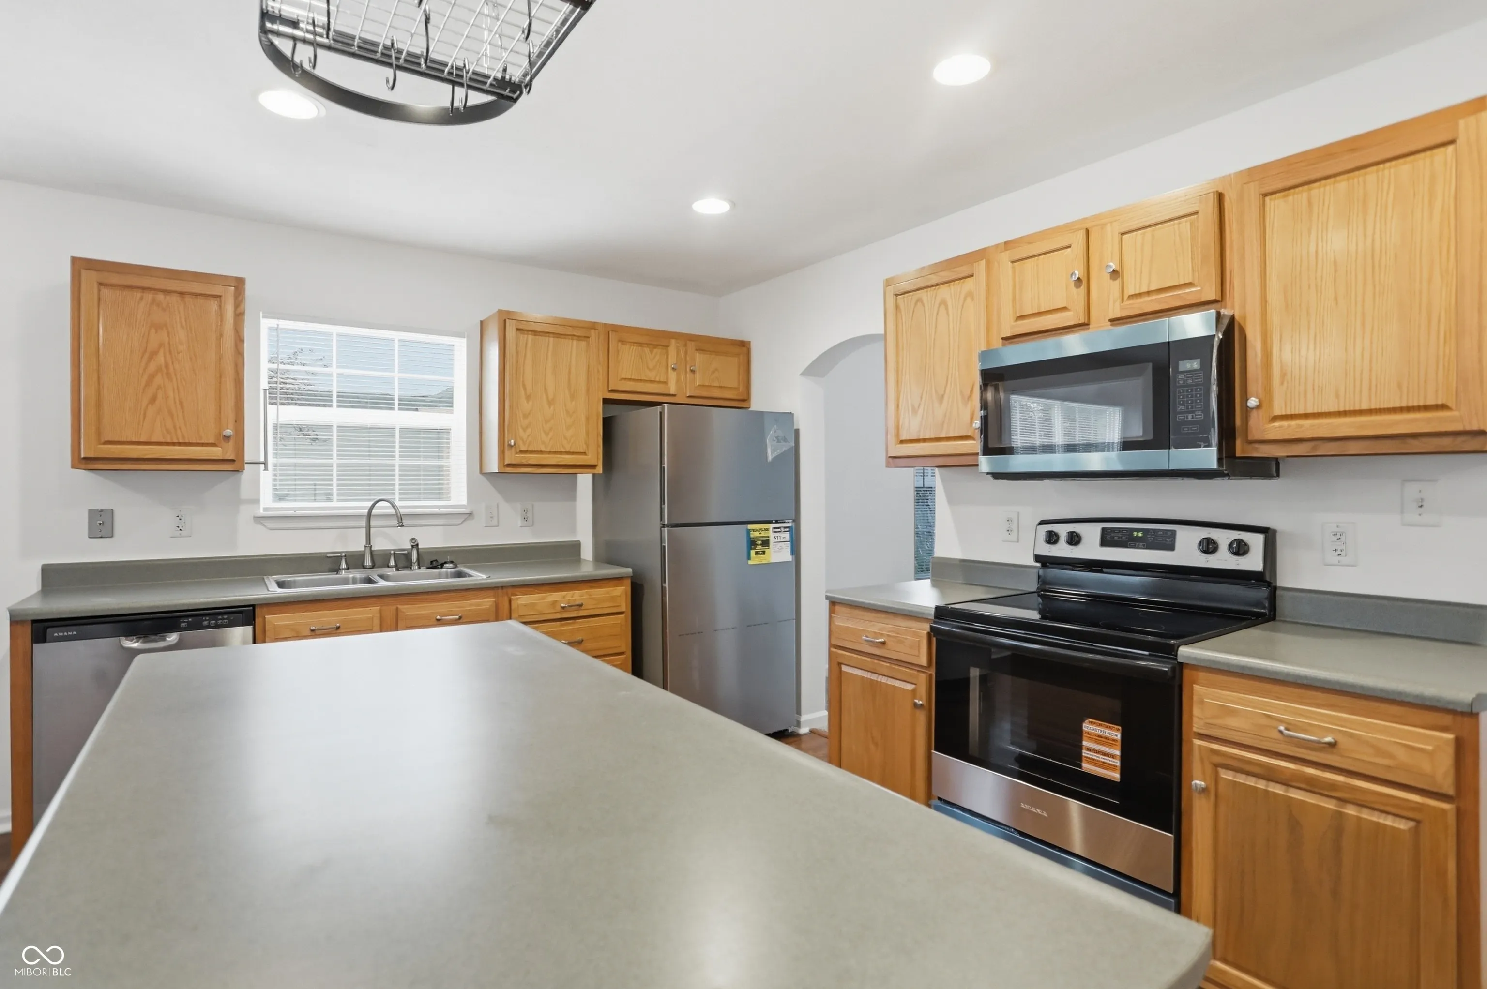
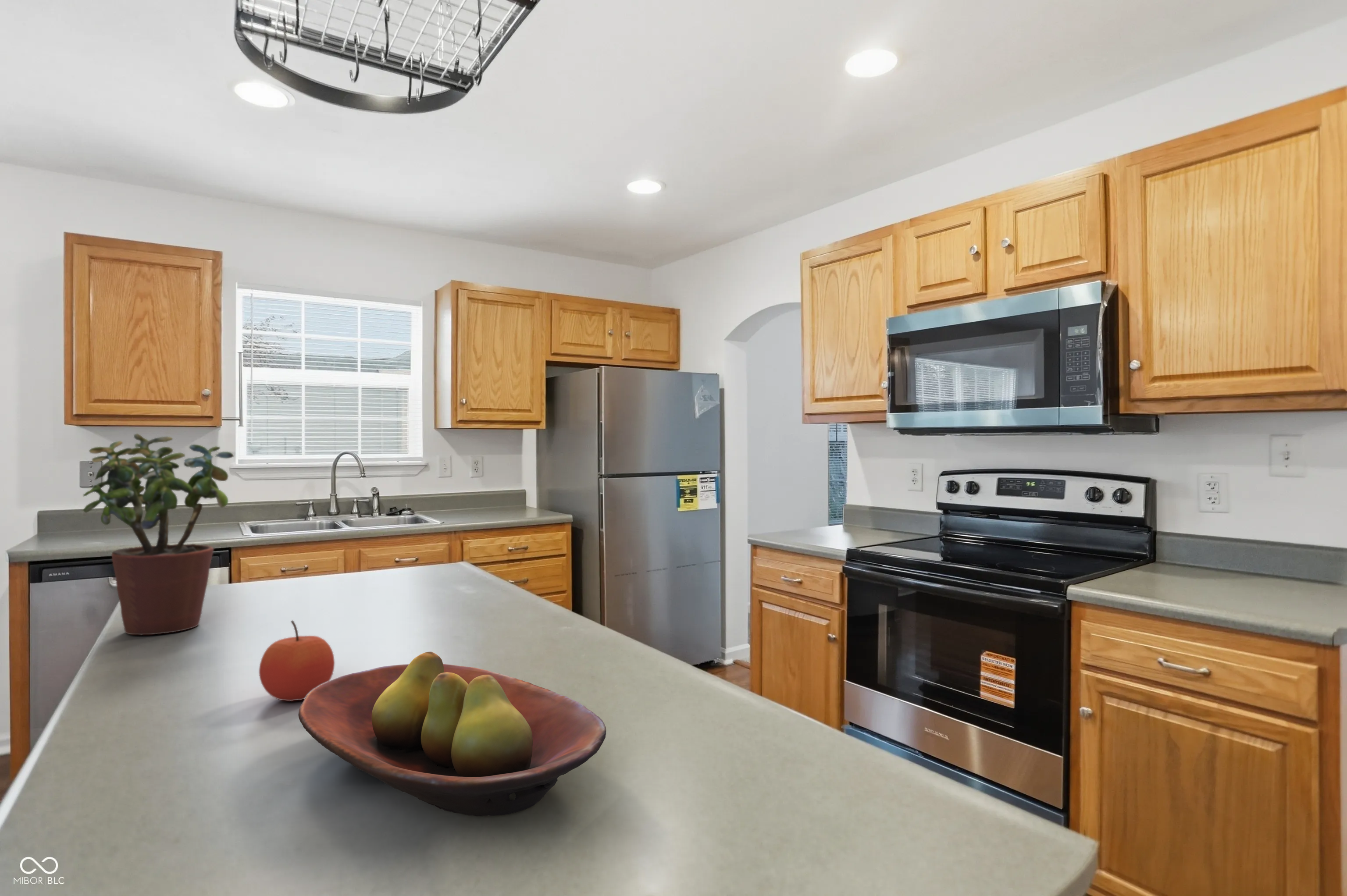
+ fruit bowl (446, 716)
+ apple (297, 659)
+ potted plant (168, 530)
